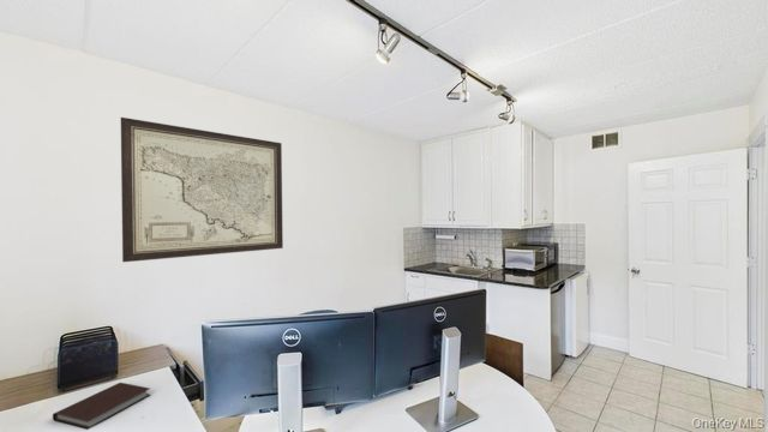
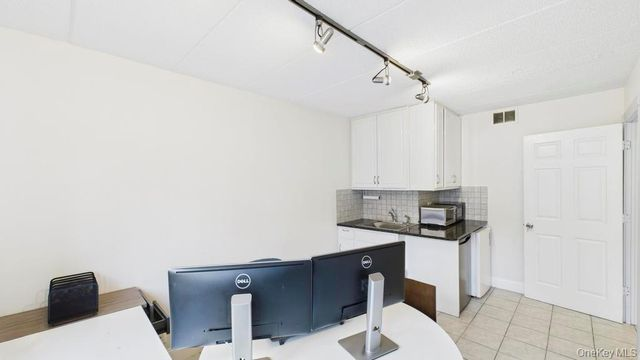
- wall art (214, 193)
- notebook (104, 403)
